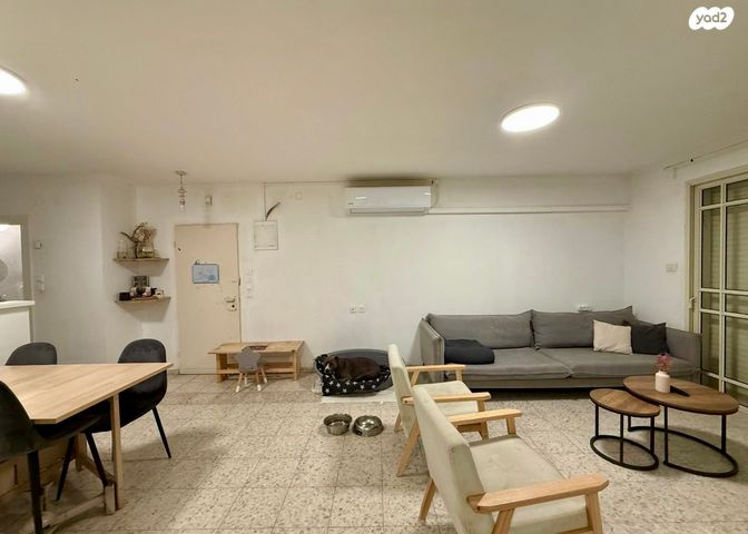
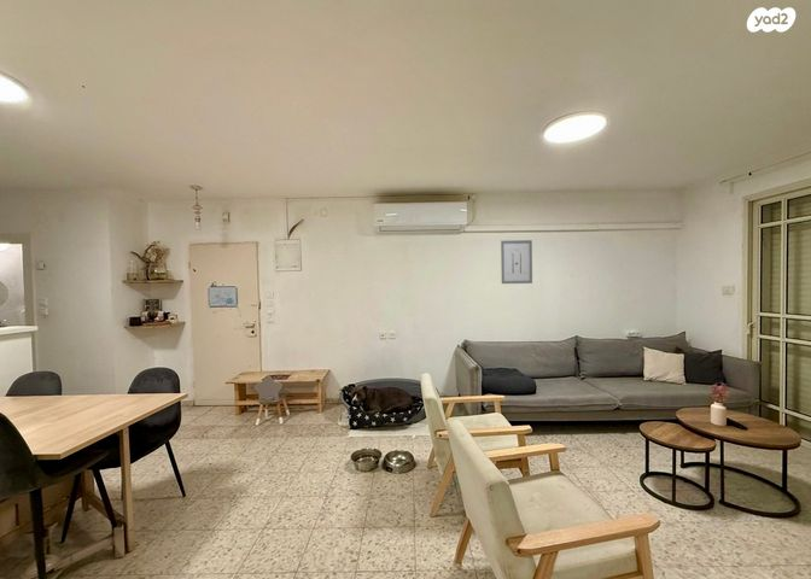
+ wall art (517, 262)
